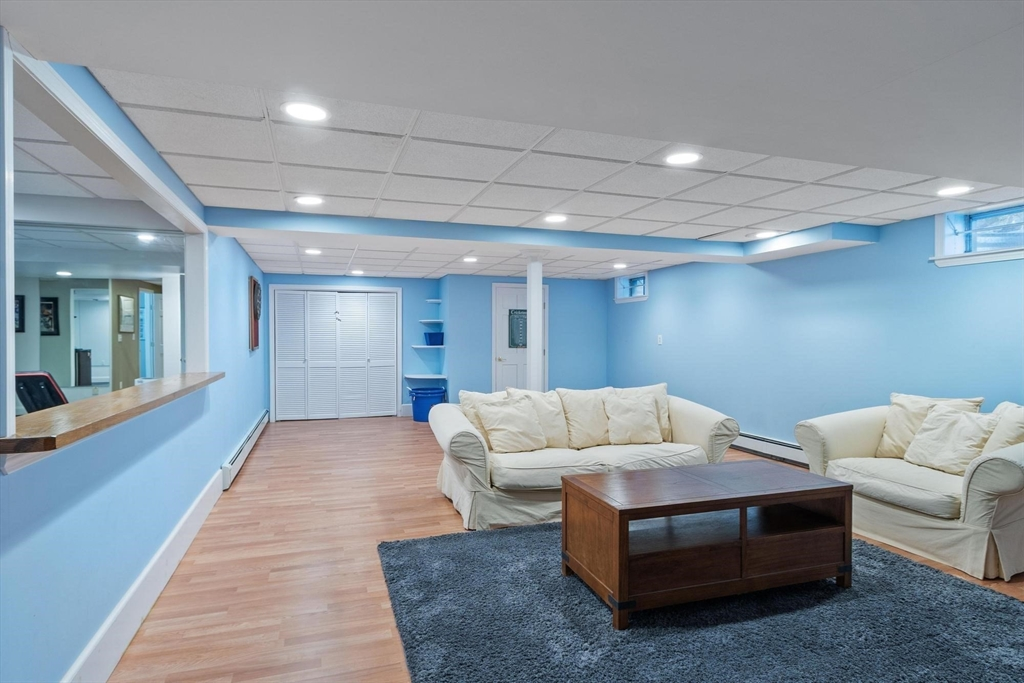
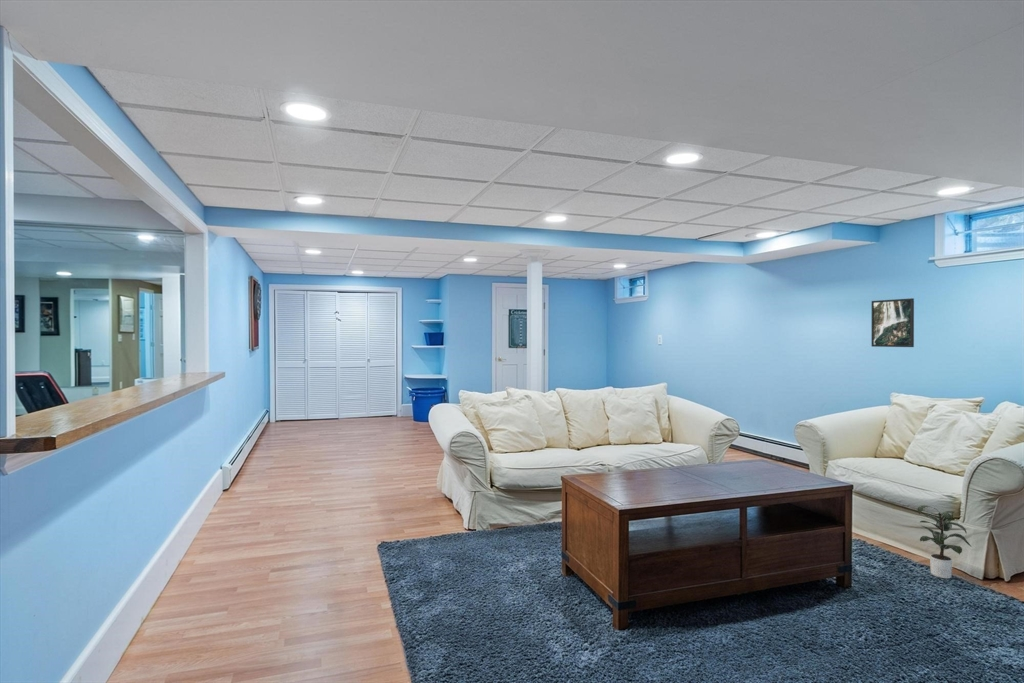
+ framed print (891, 323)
+ potted plant (945, 544)
